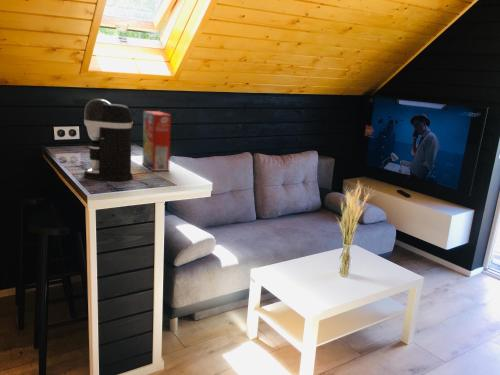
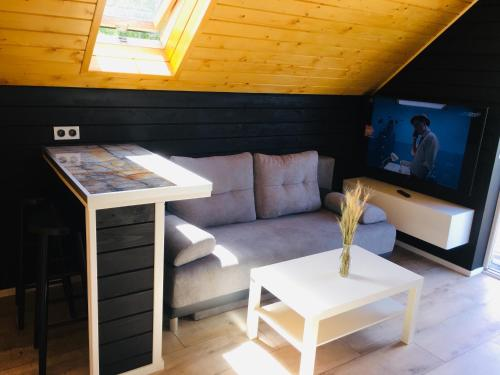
- coffee maker (108, 139)
- cereal box (156, 140)
